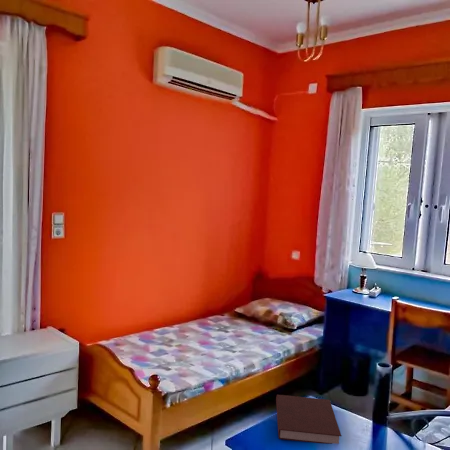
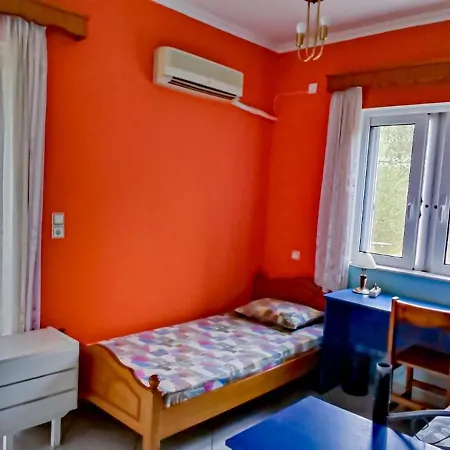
- notebook (305, 417)
